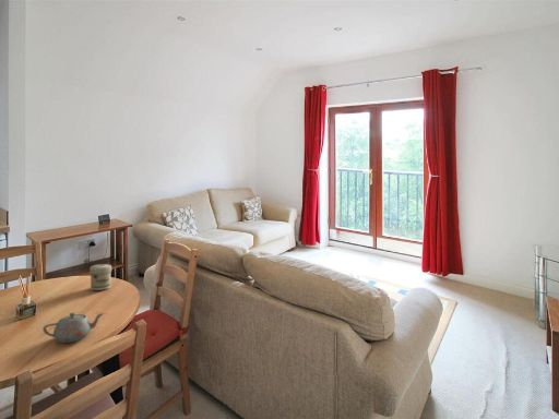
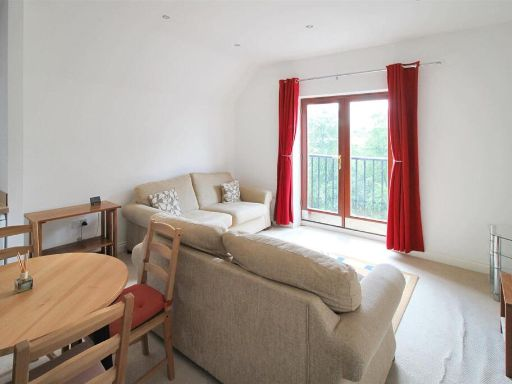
- teapot (74, 325)
- jar (100, 276)
